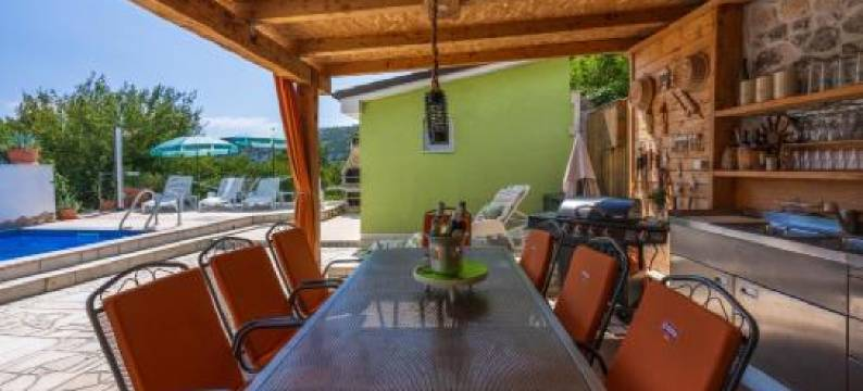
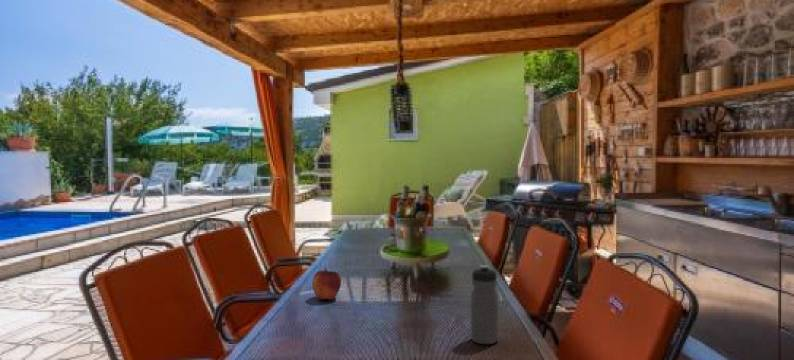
+ fruit (327, 283)
+ water bottle (484, 302)
